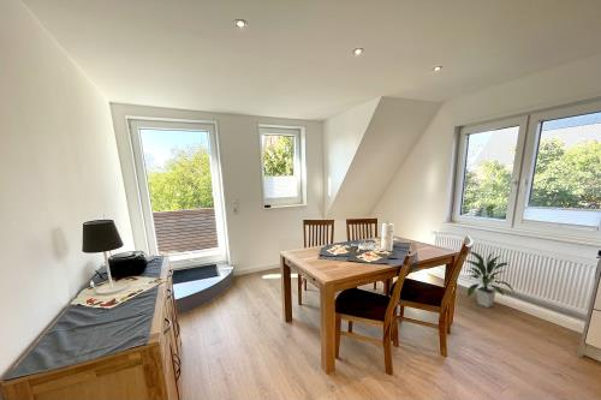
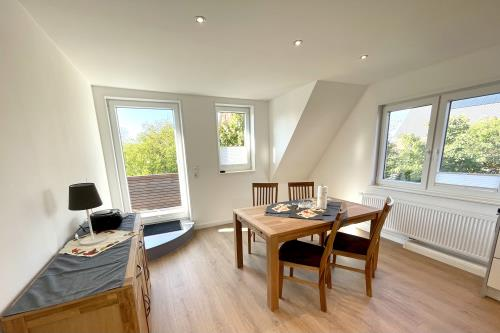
- indoor plant (483, 276)
